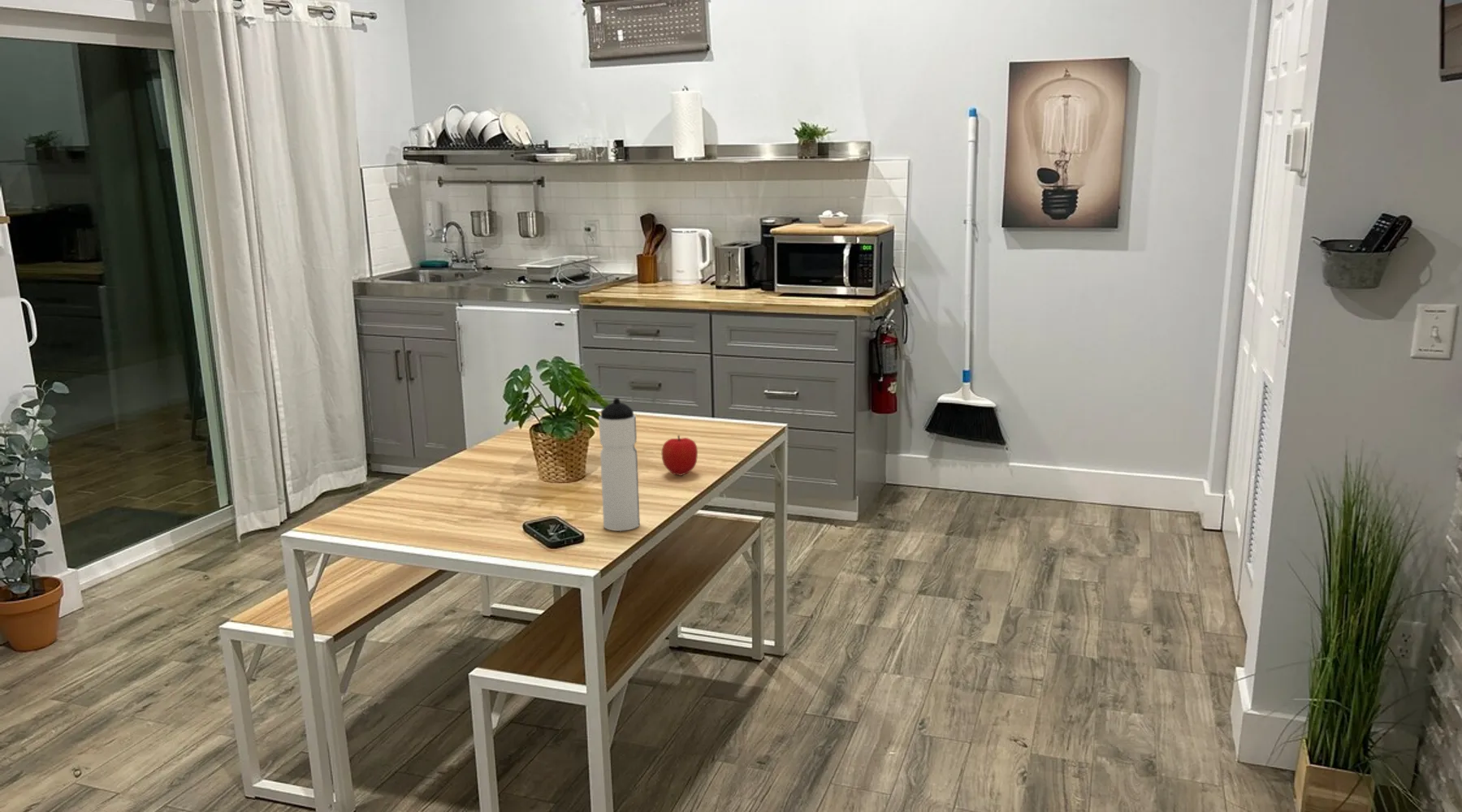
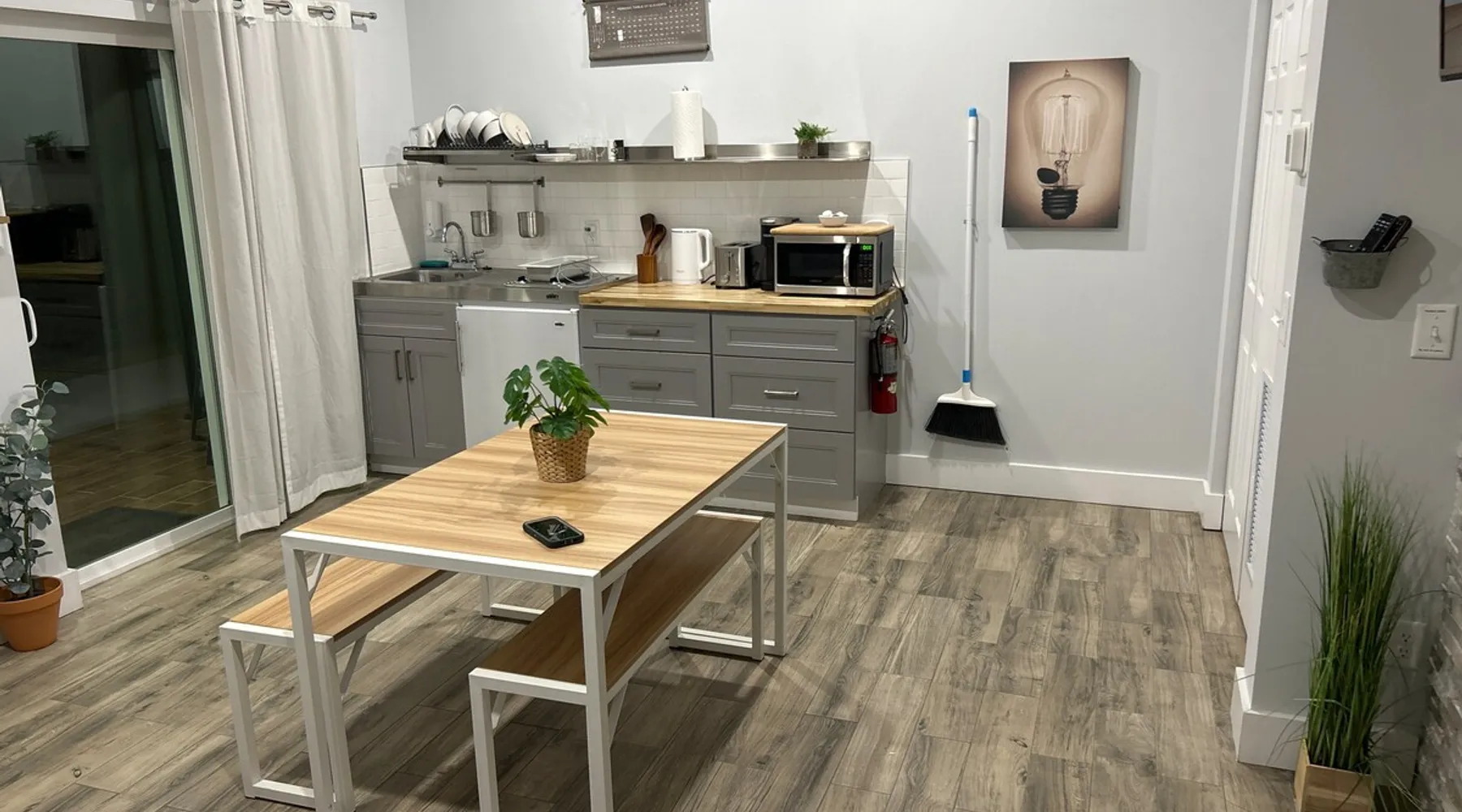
- water bottle (619, 462)
- fruit (679, 455)
